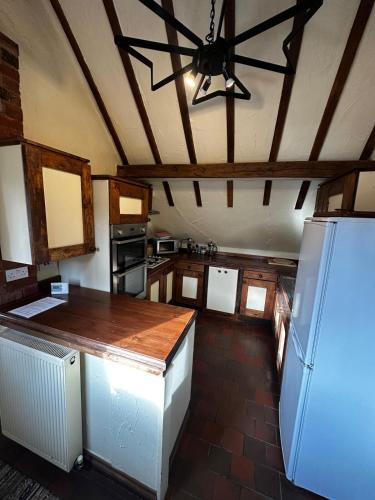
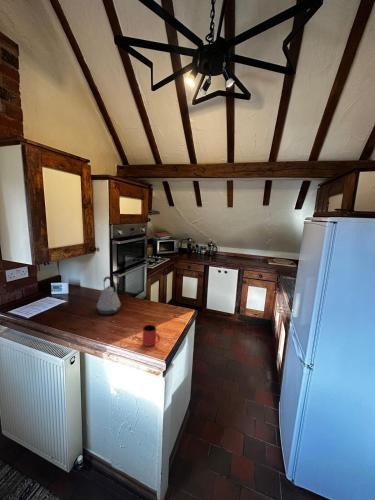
+ cup (151, 336)
+ kettle (108, 293)
